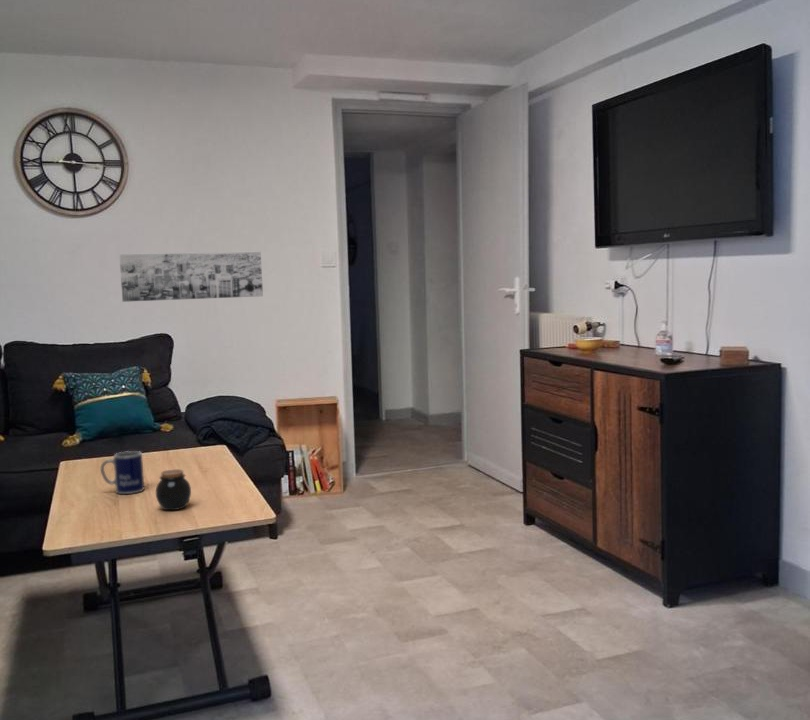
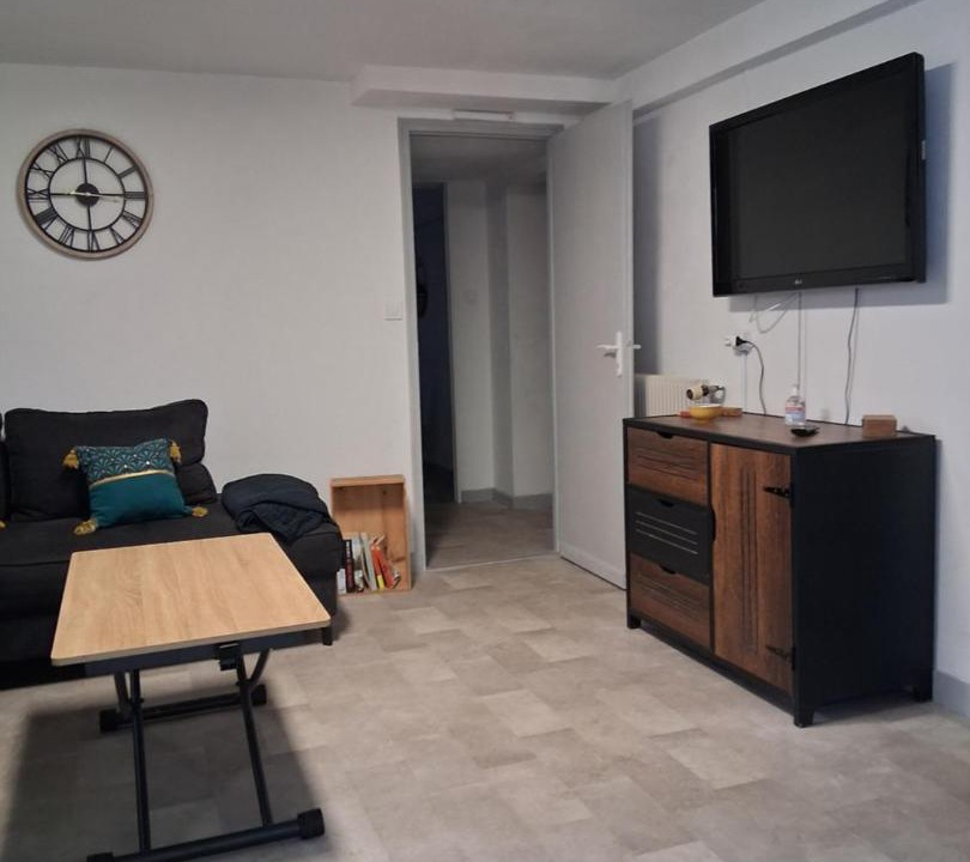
- mug (122, 473)
- jar (173, 489)
- wall art (193, 276)
